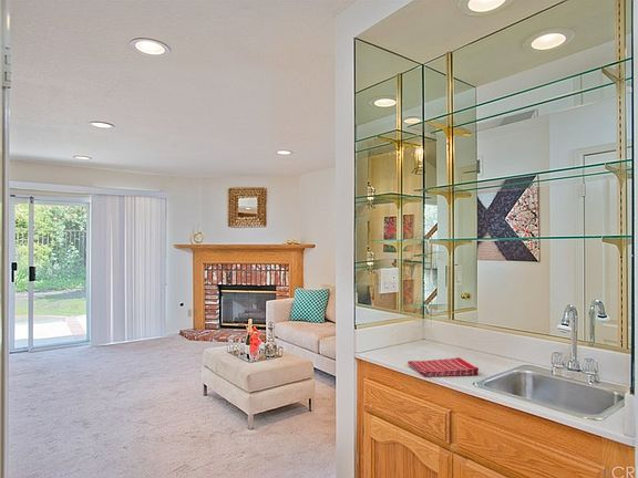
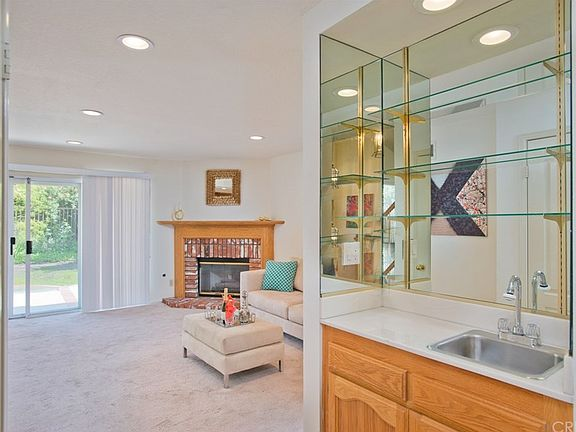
- dish towel (442, 366)
